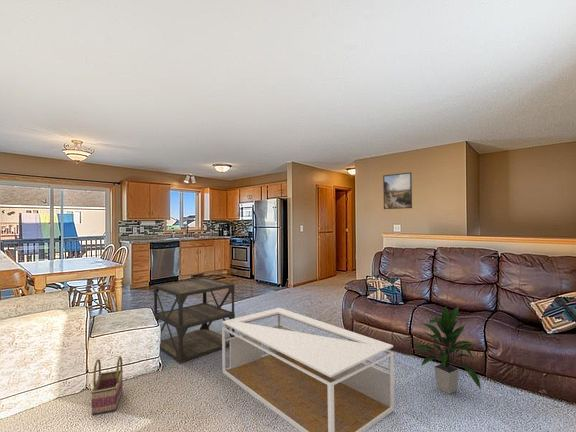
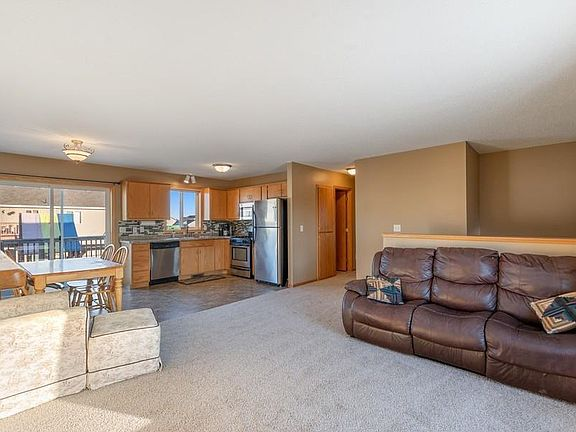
- side table (194, 314)
- coffee table (298, 360)
- indoor plant (447, 349)
- basket (108, 380)
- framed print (397, 191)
